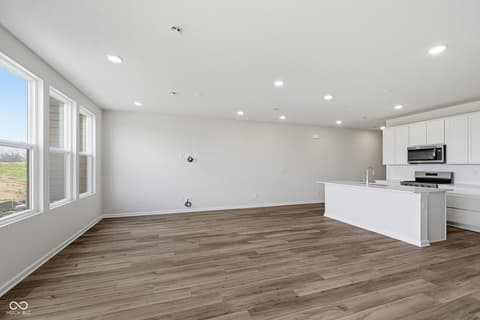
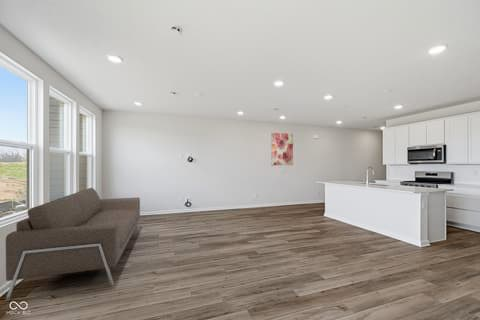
+ sofa (95, 223)
+ wall art (282, 149)
